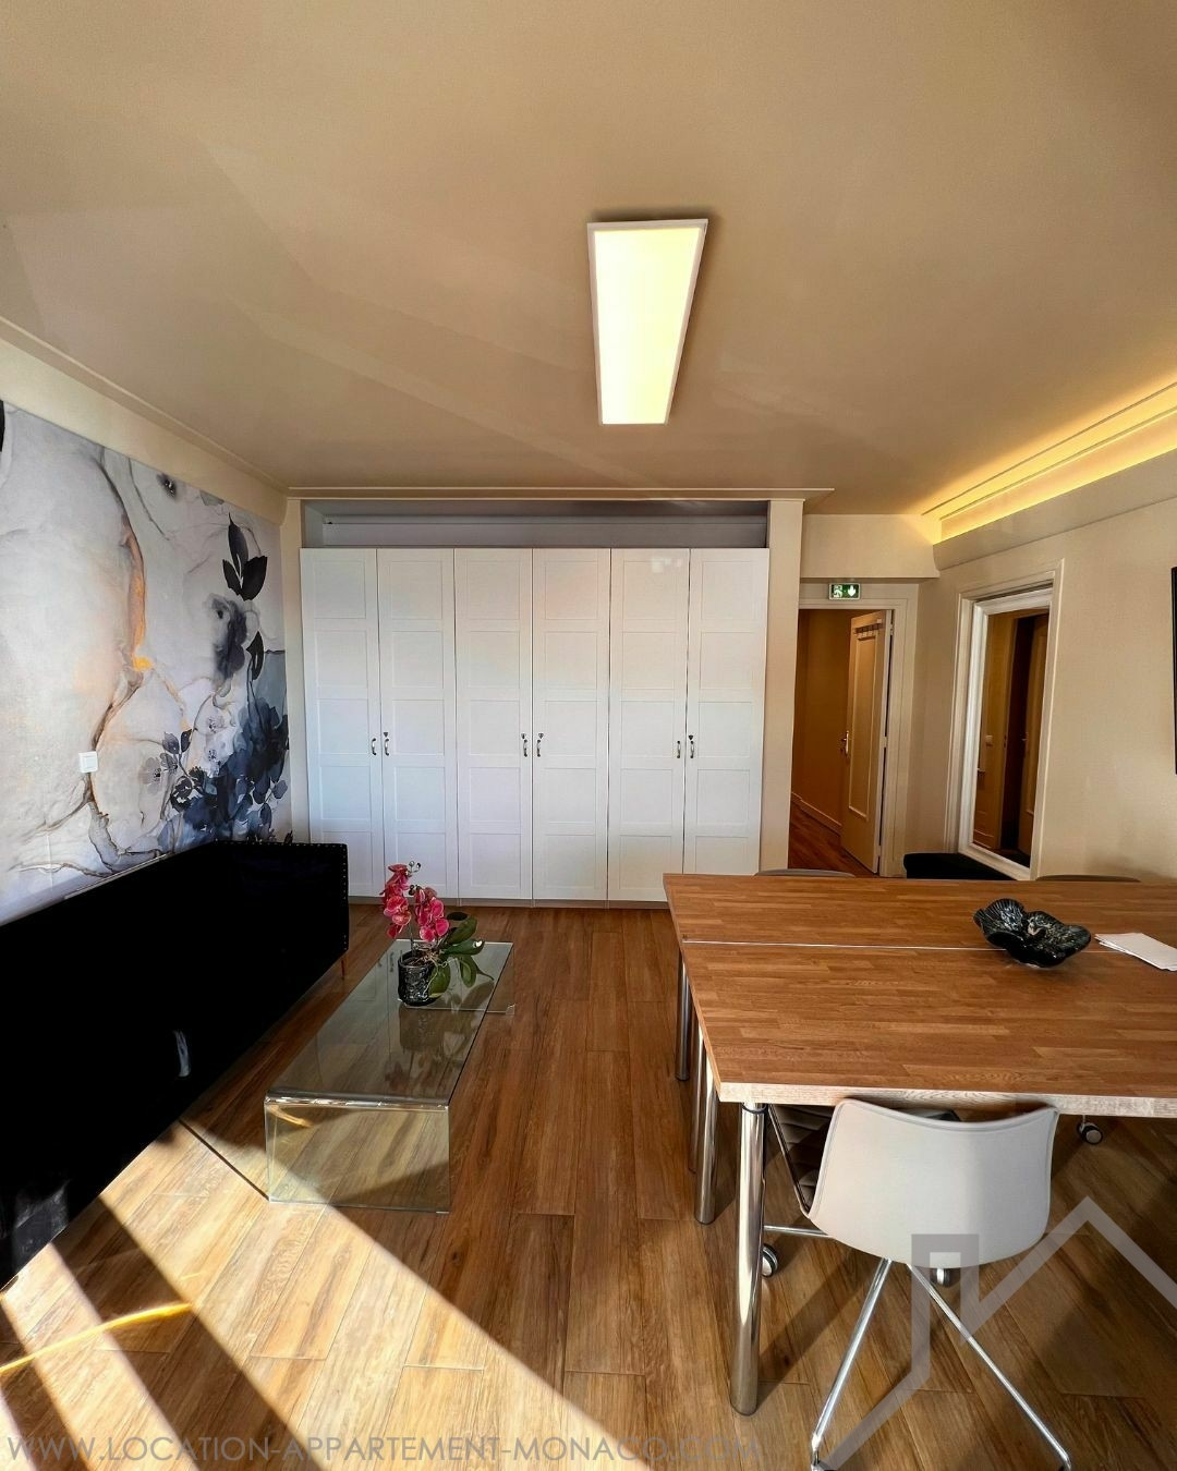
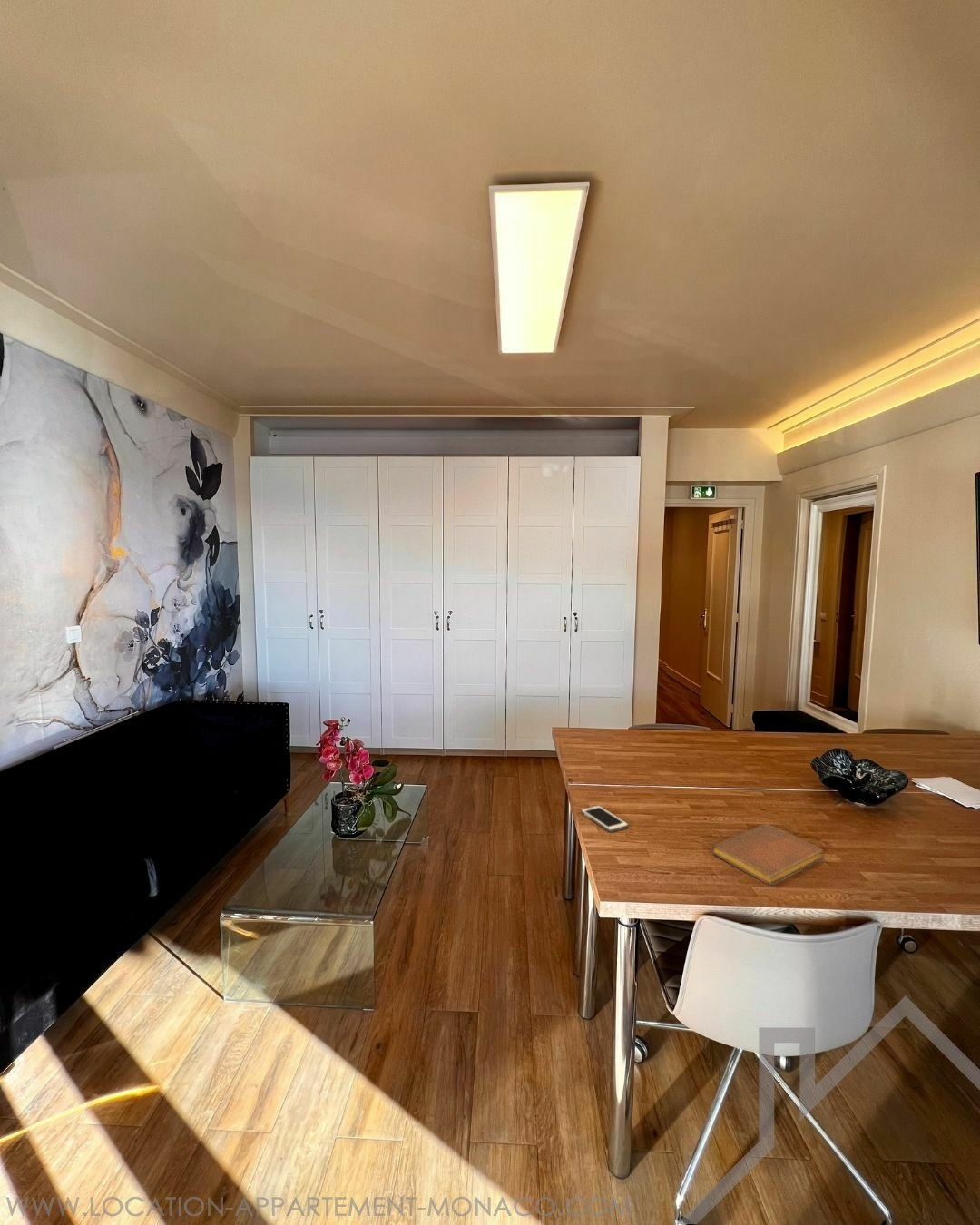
+ cell phone (603, 818)
+ notebook (767, 851)
